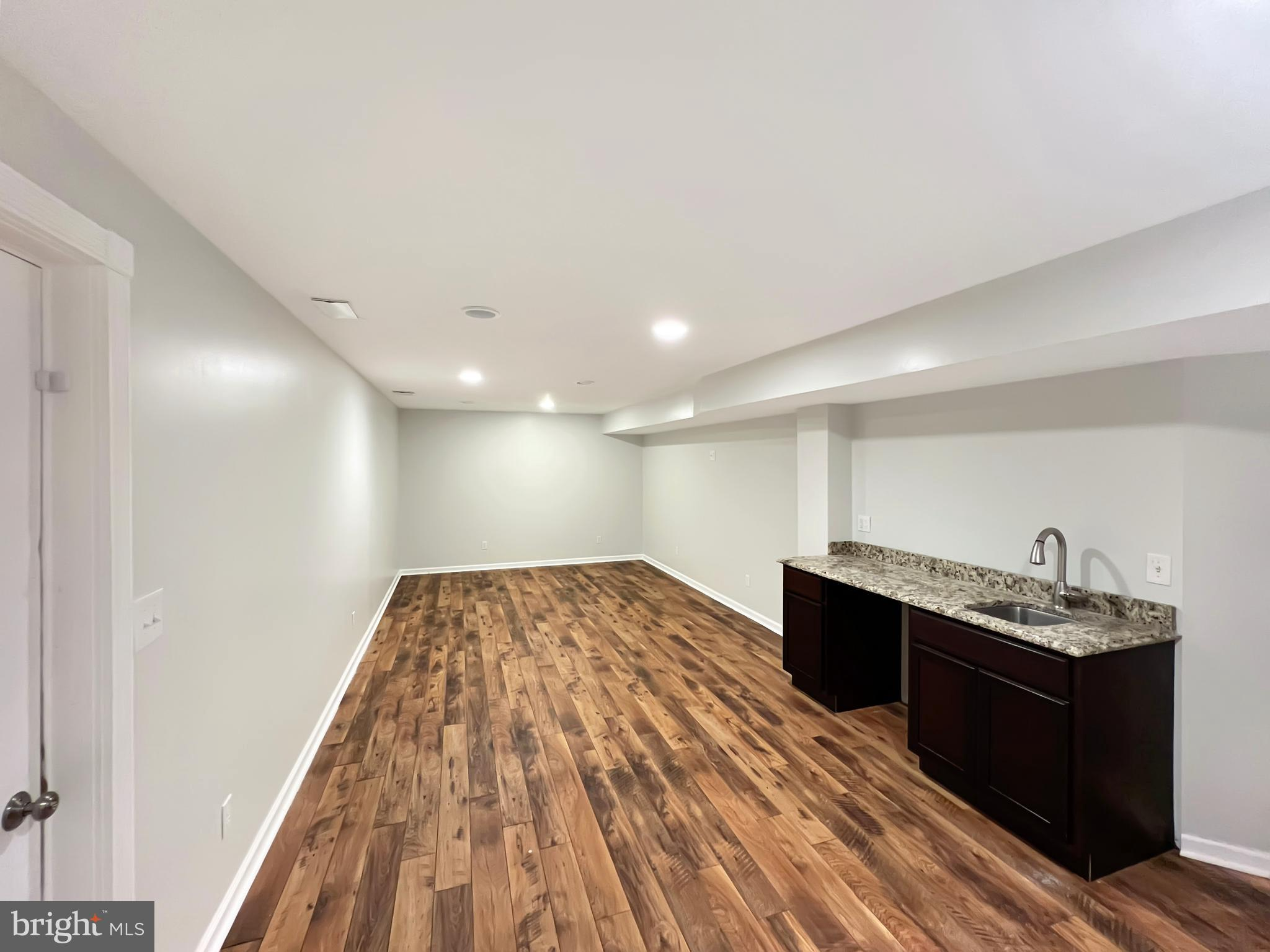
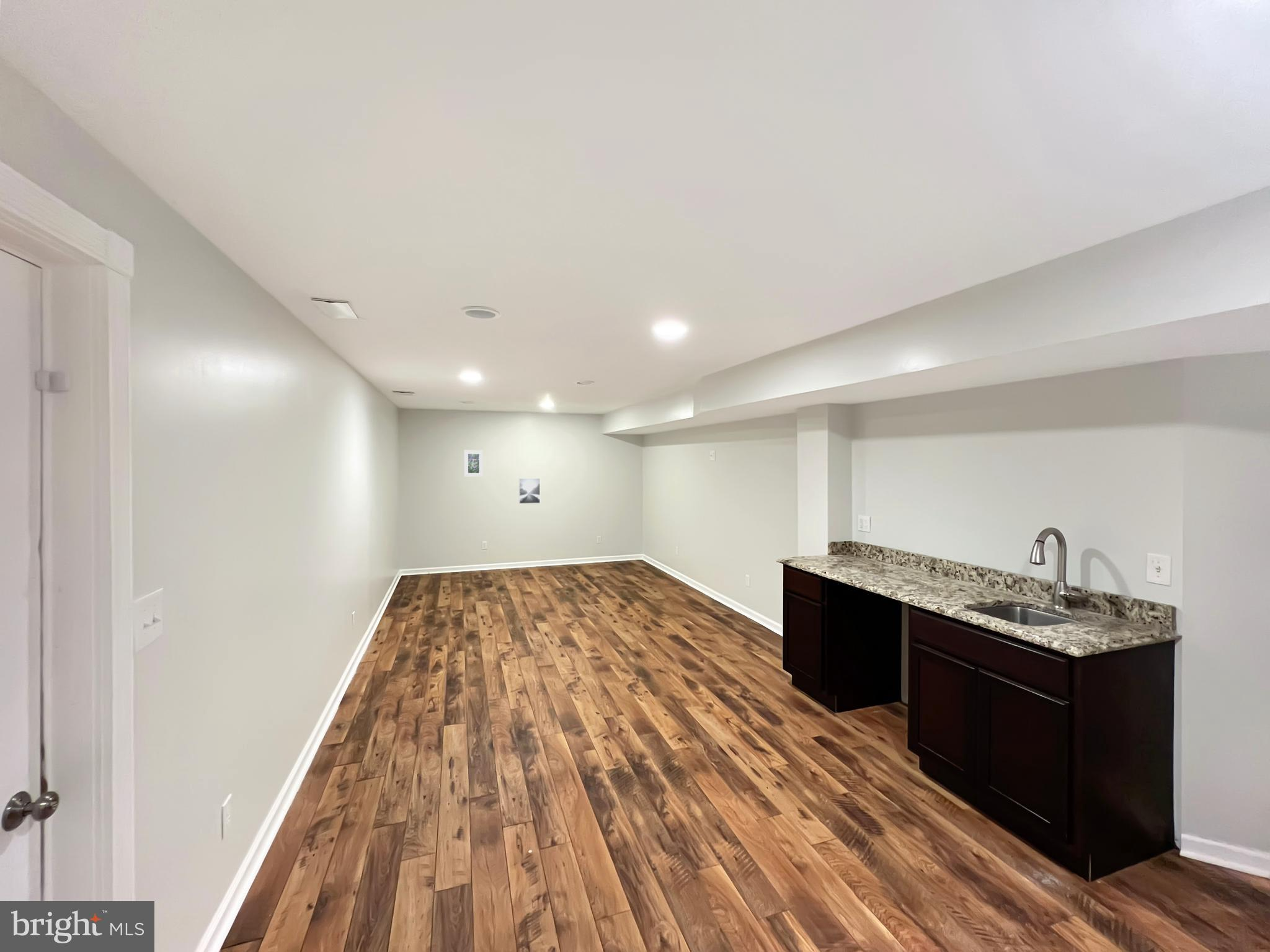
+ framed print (530, 491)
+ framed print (473, 463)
